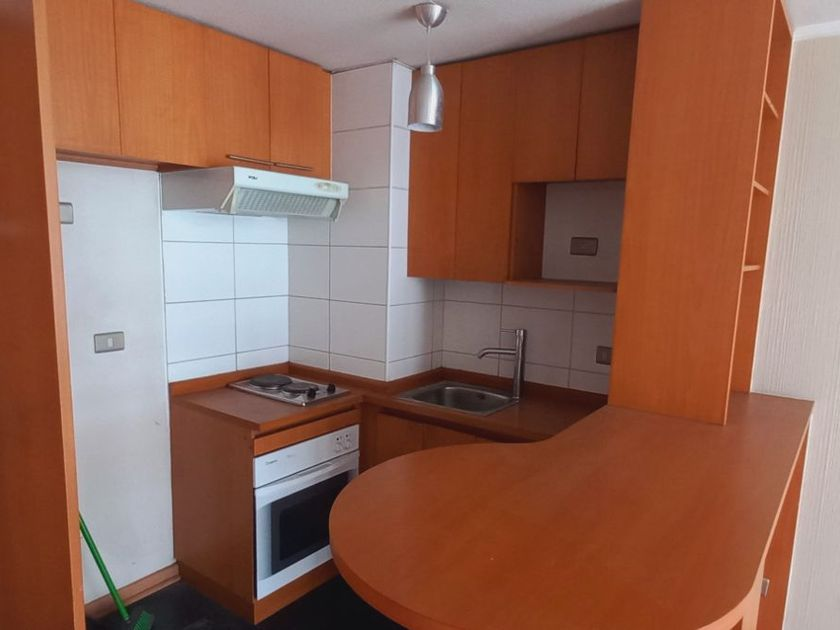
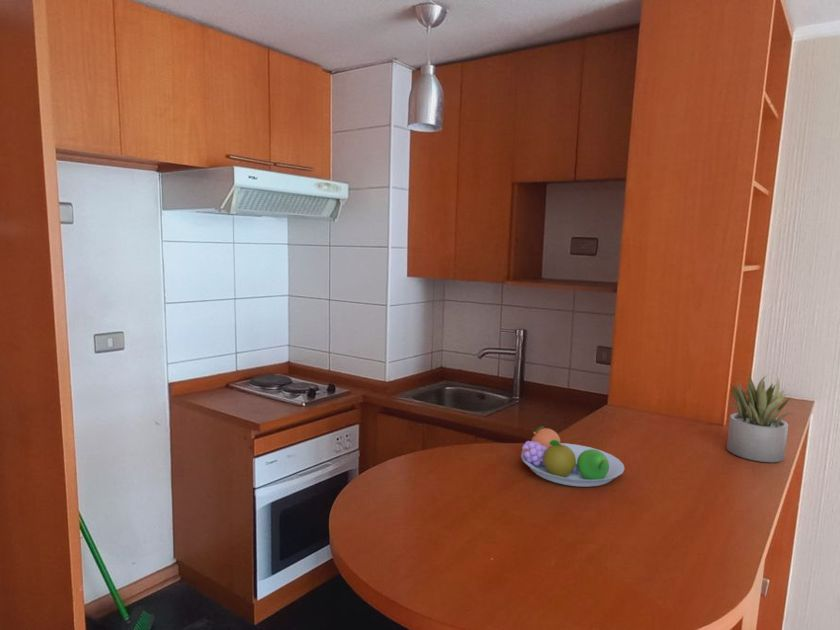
+ succulent plant (758, 414)
+ fruit bowl (572, 452)
